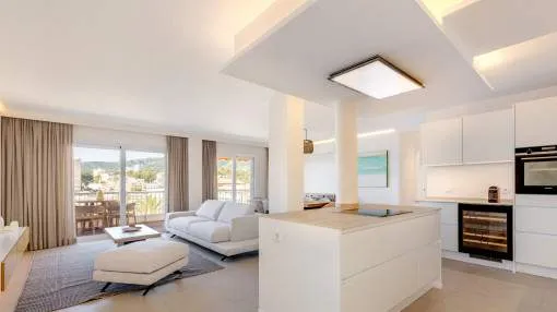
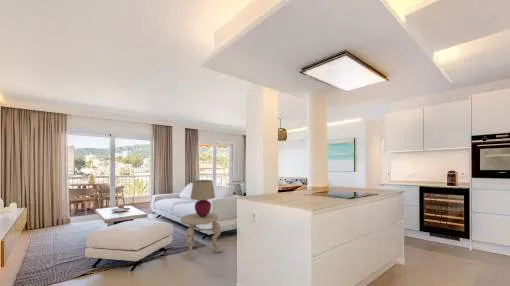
+ side table (198, 231)
+ table lamp (202, 198)
